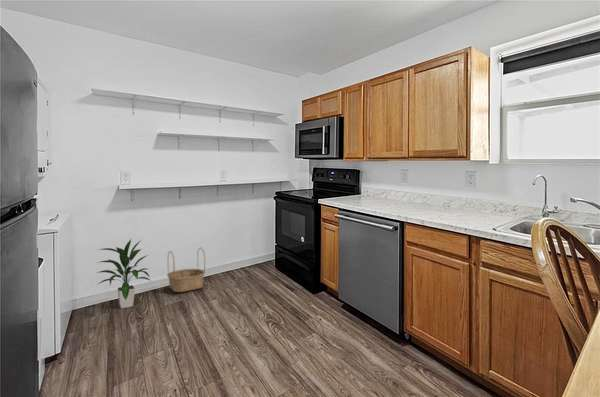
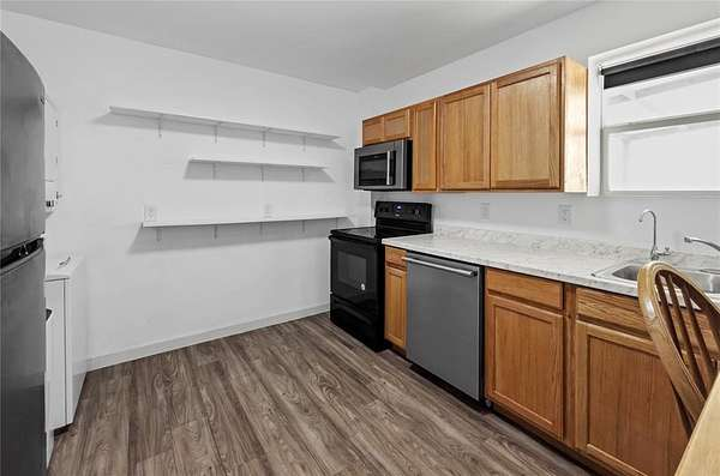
- indoor plant (124, 272)
- basket (186, 269)
